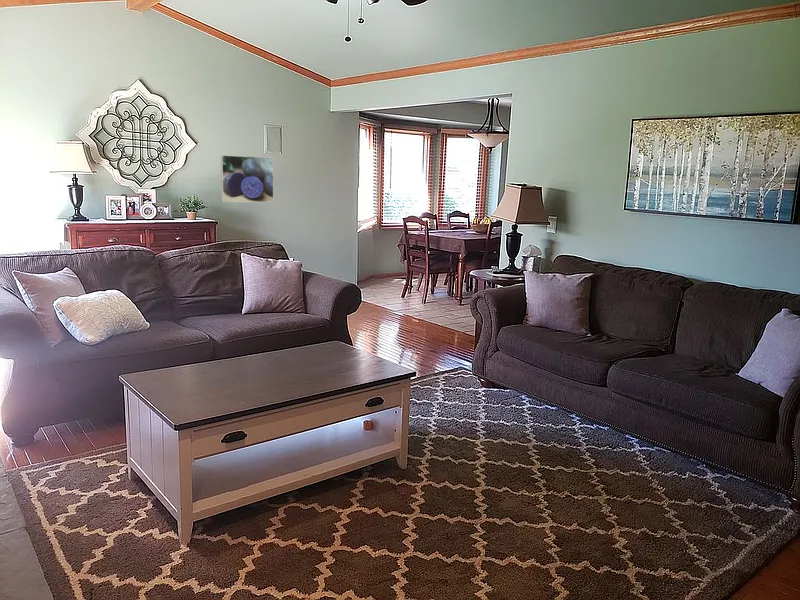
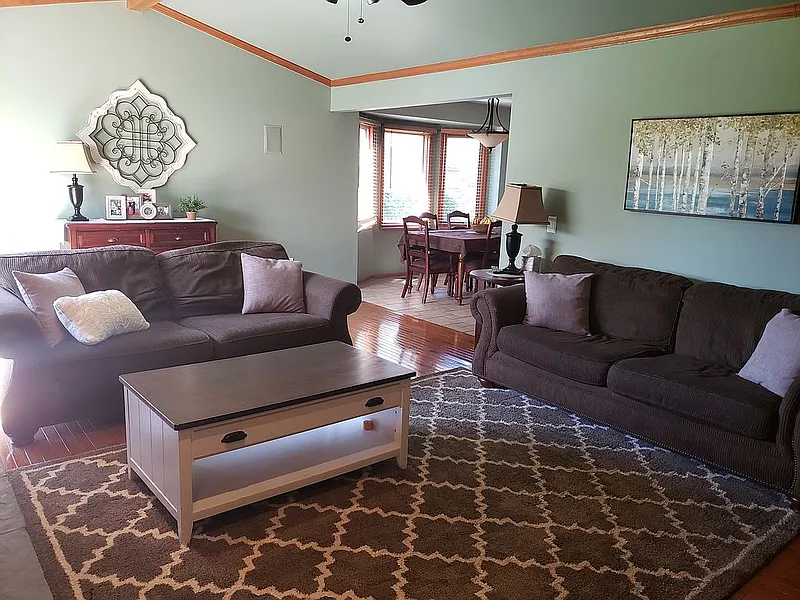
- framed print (247, 179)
